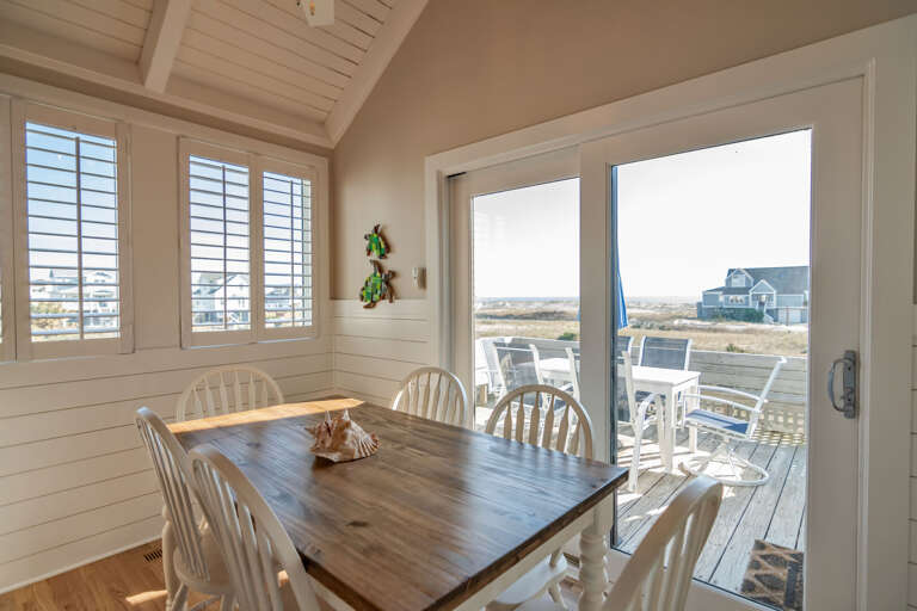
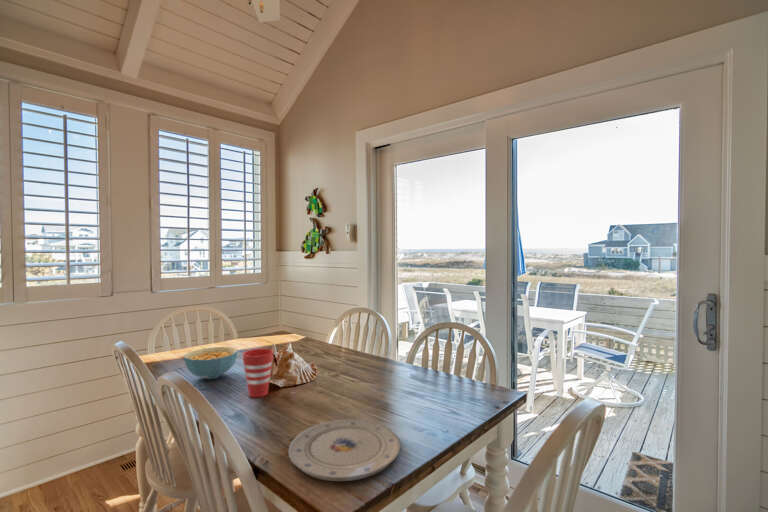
+ cup (258, 373)
+ cereal bowl (211, 364)
+ plate (345, 447)
